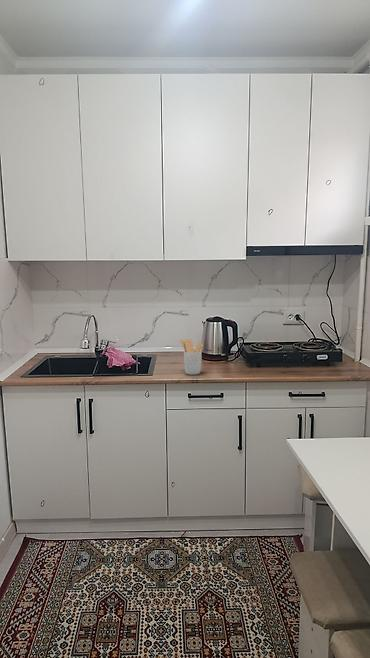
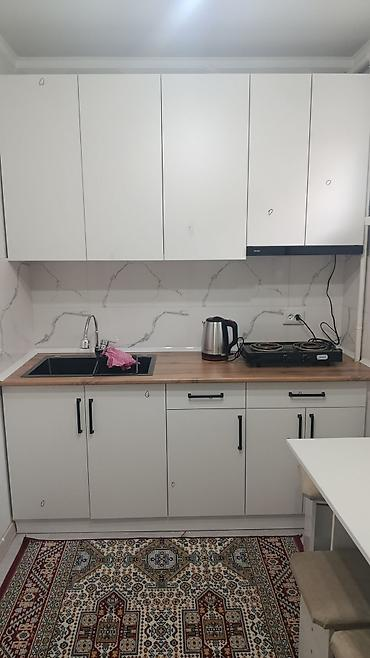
- utensil holder (190, 355)
